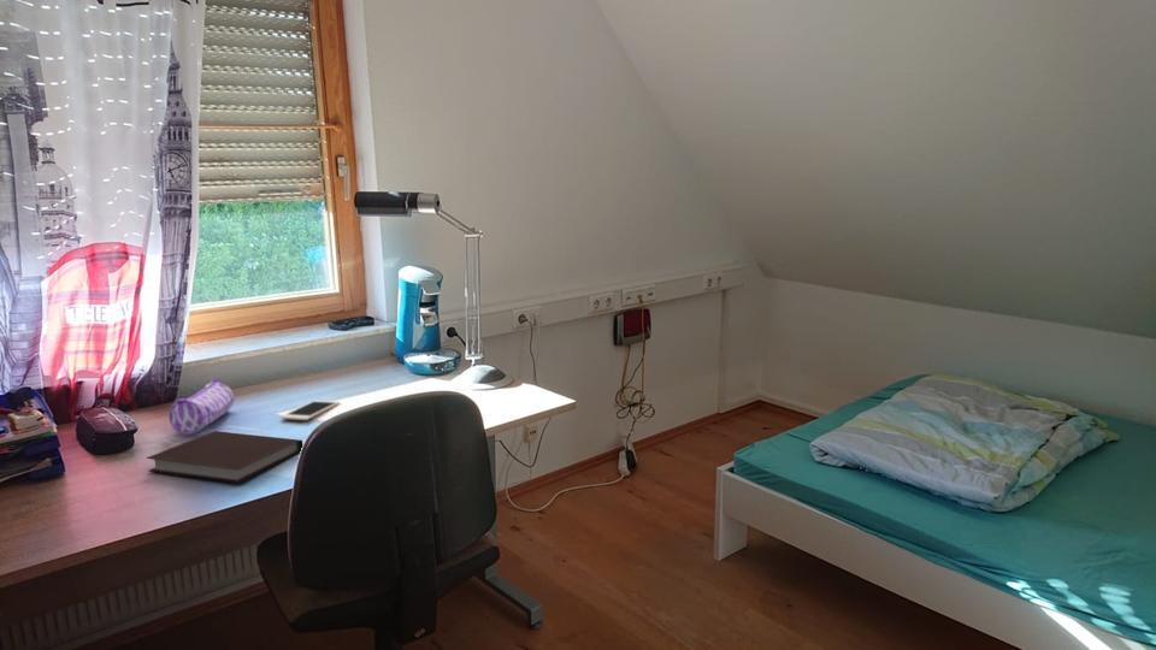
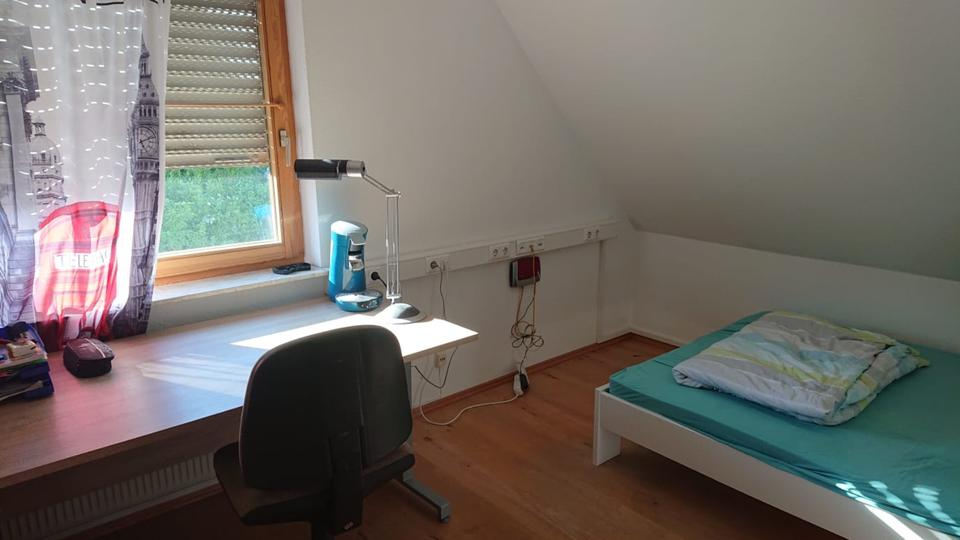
- cell phone (311, 409)
- notebook (226, 454)
- pencil case (202, 406)
